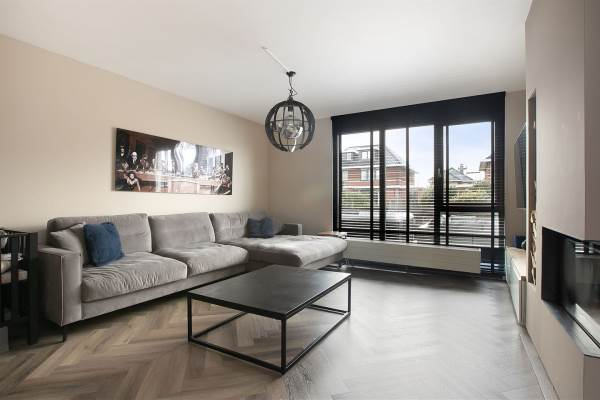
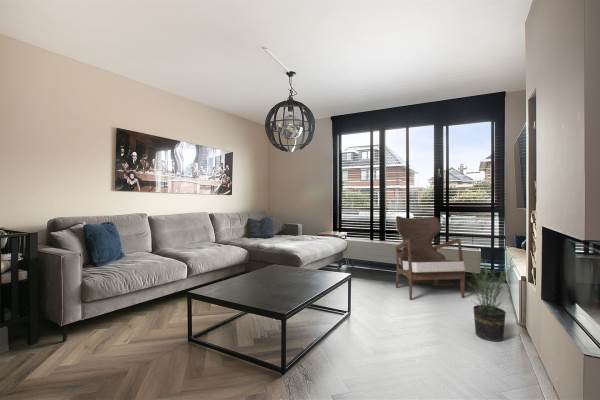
+ potted plant (491, 296)
+ armchair (427, 255)
